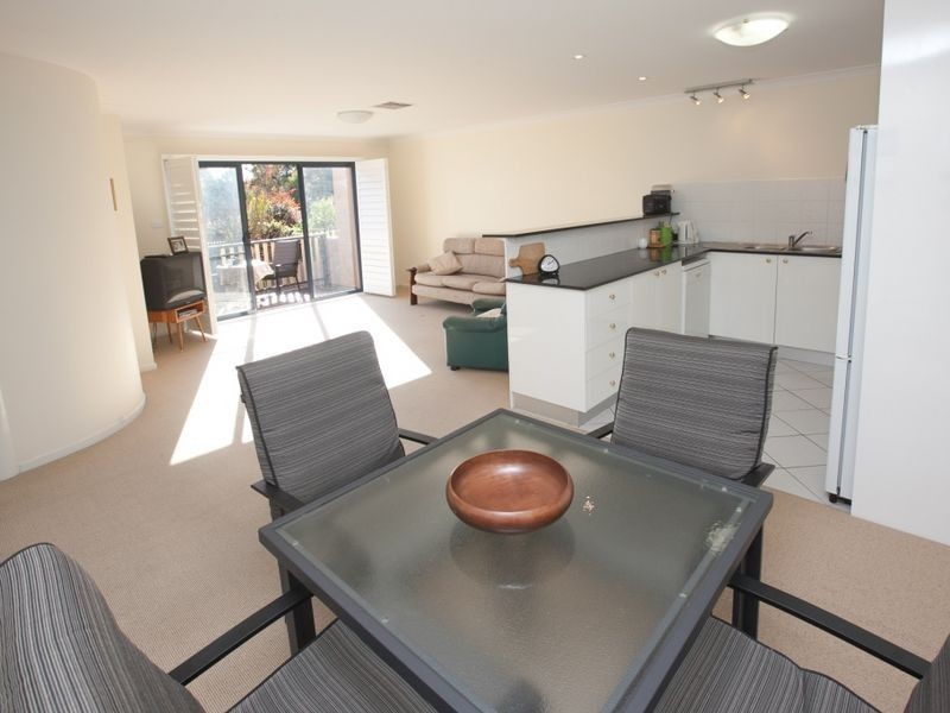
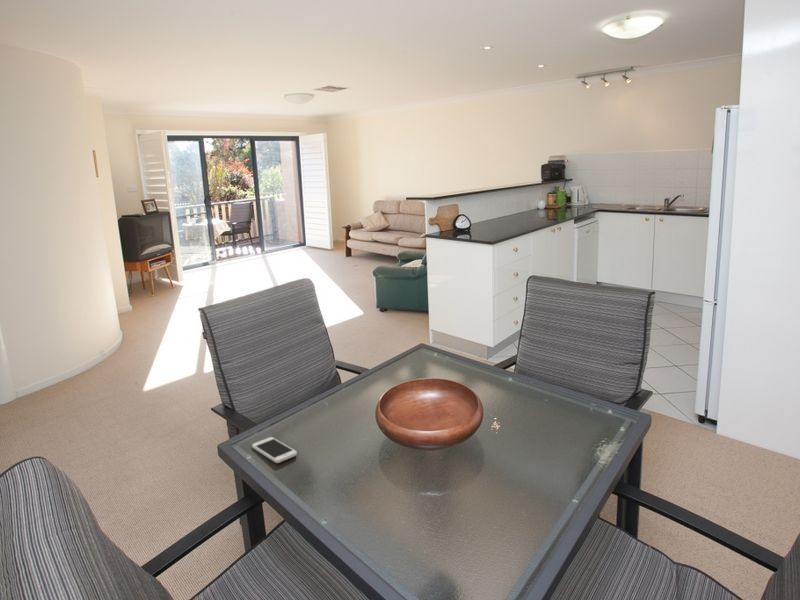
+ smartphone (274, 449)
